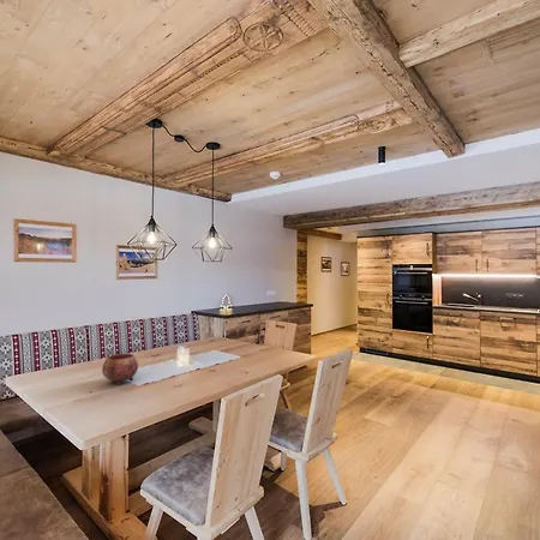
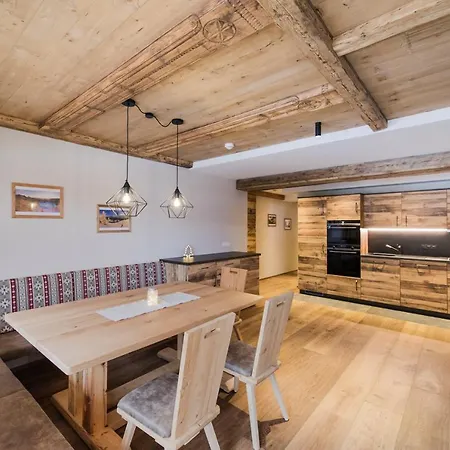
- bowl (120, 368)
